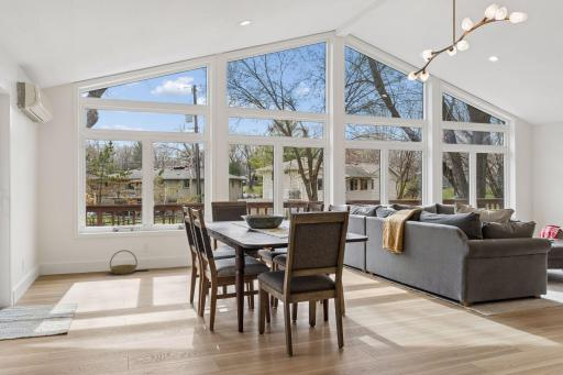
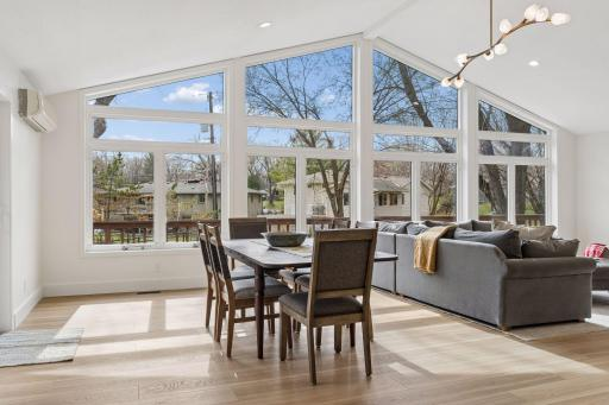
- basket (123, 265)
